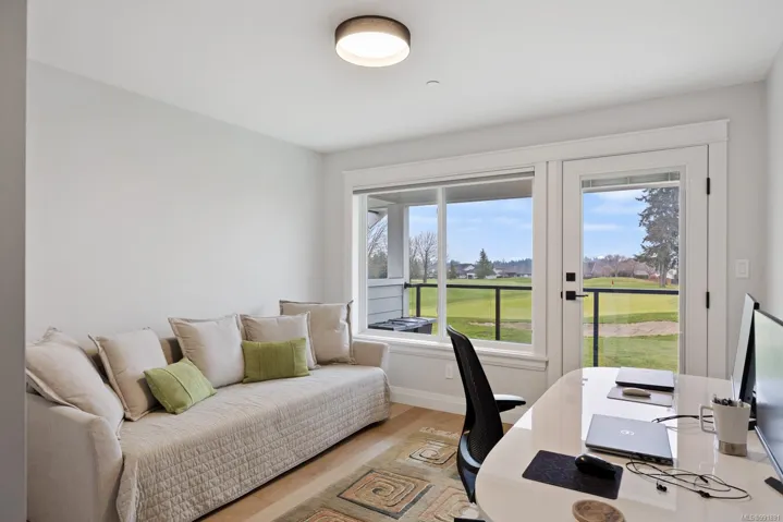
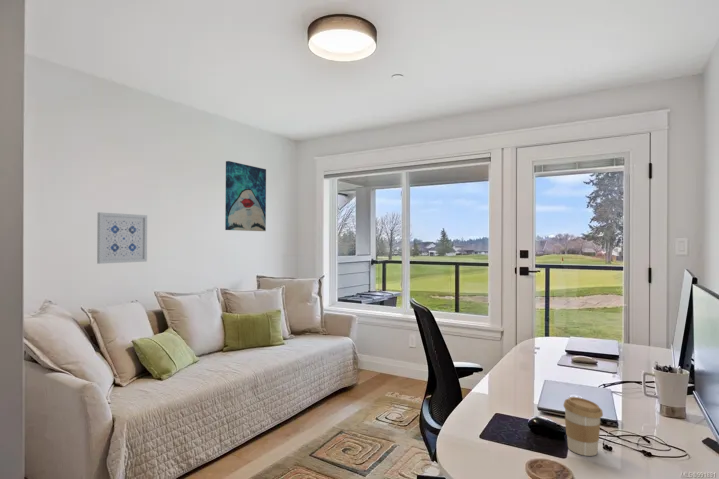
+ wall art (123, 238)
+ coffee cup (582, 424)
+ wall art (246, 198)
